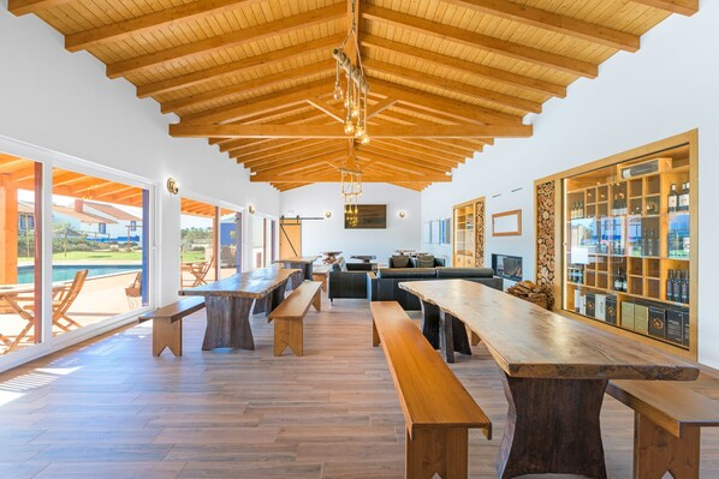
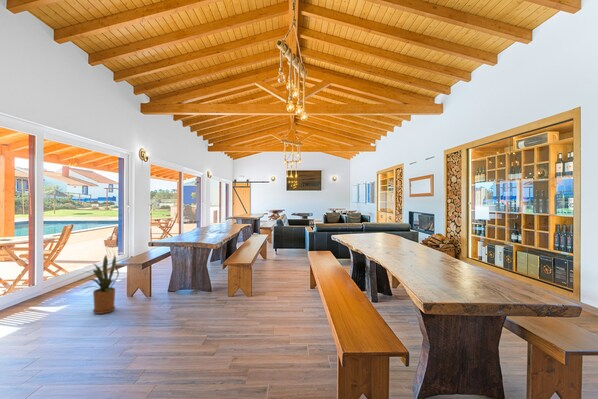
+ house plant (100, 284)
